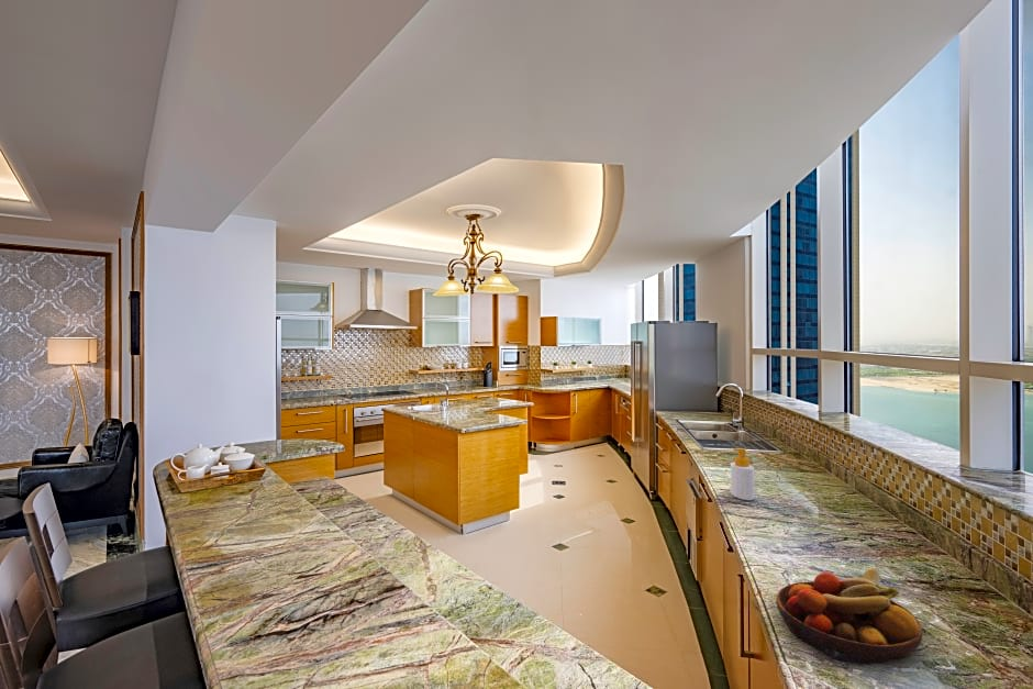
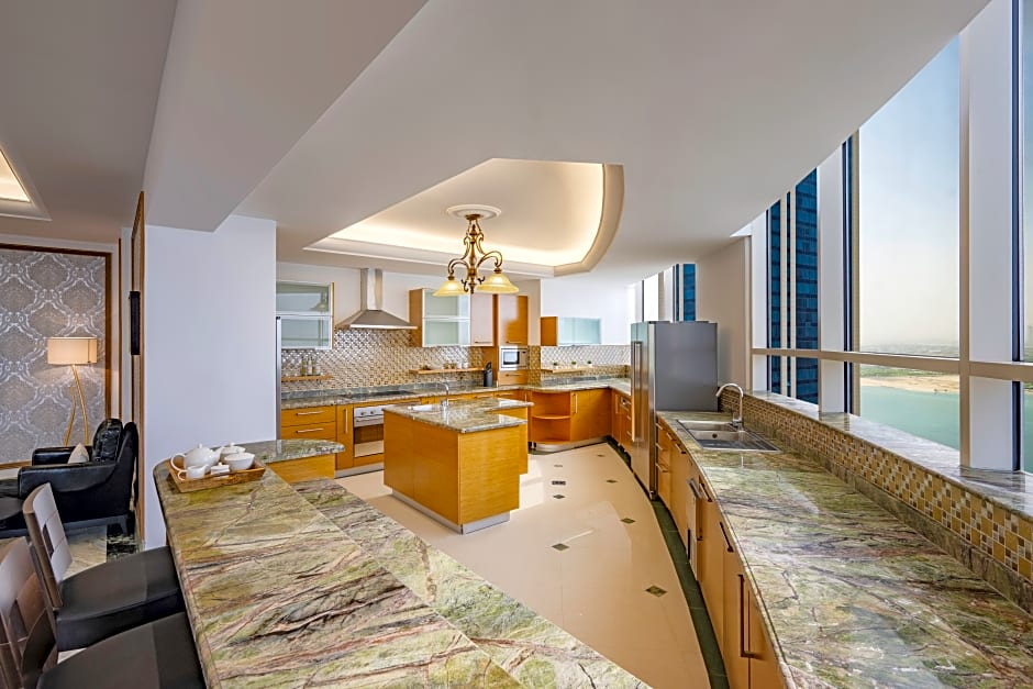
- soap bottle (742, 471)
- fruit bowl (844, 603)
